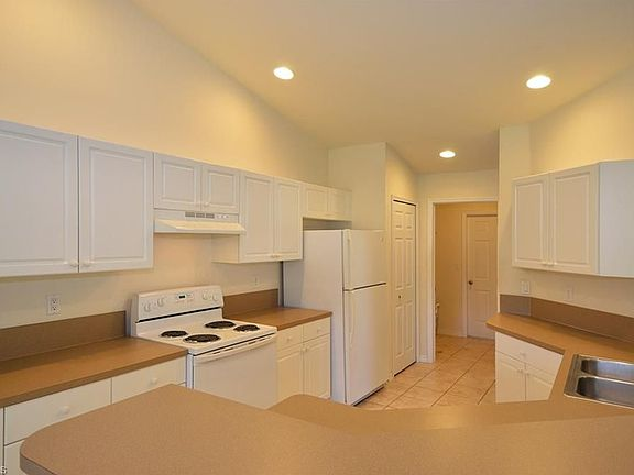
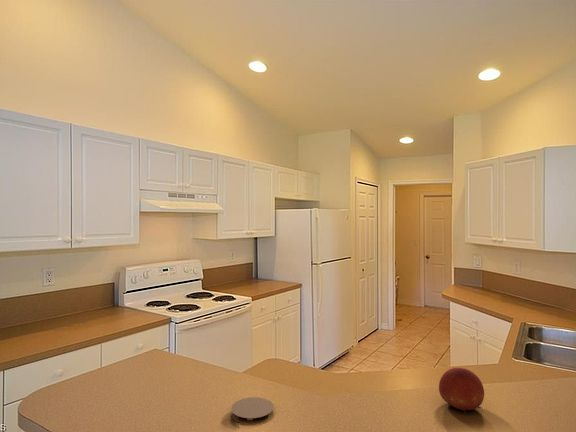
+ fruit (461, 387)
+ coaster (252, 410)
